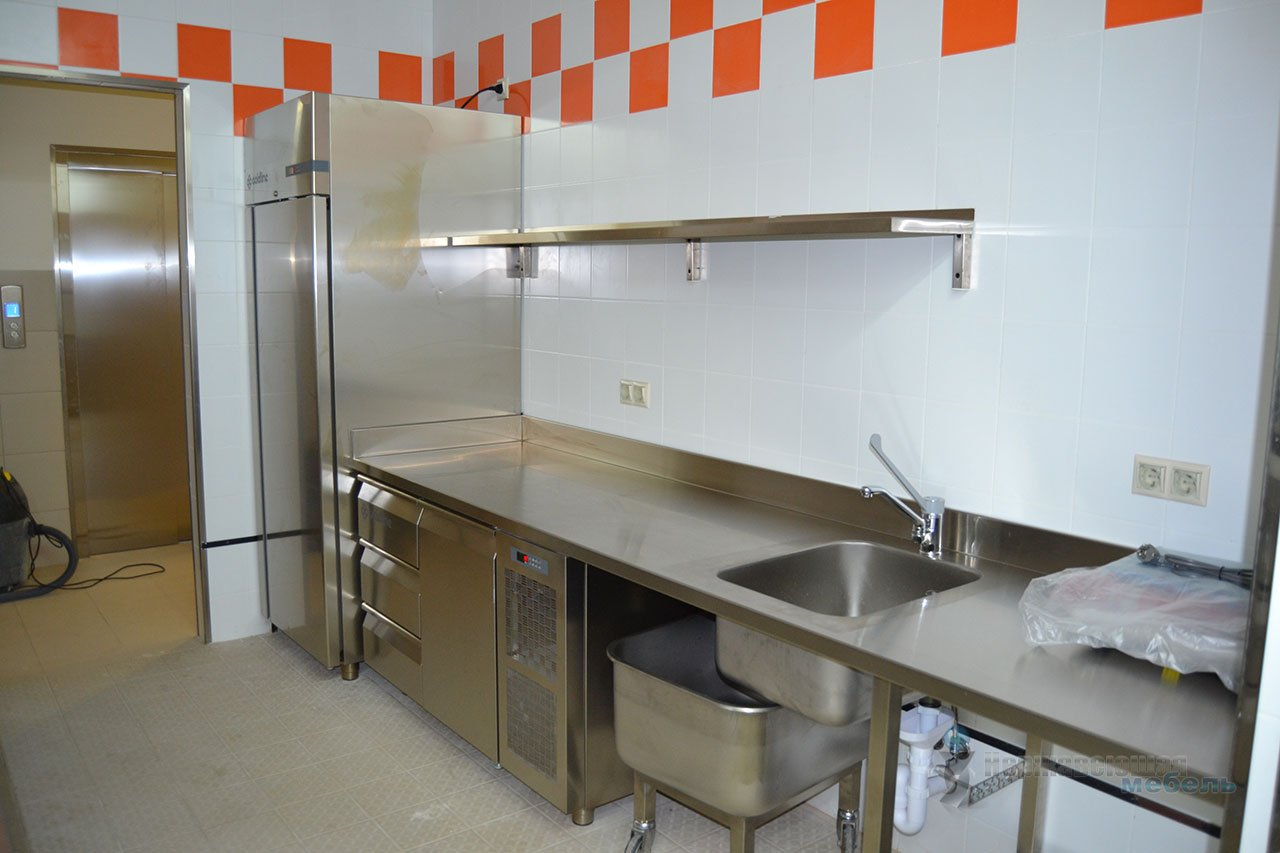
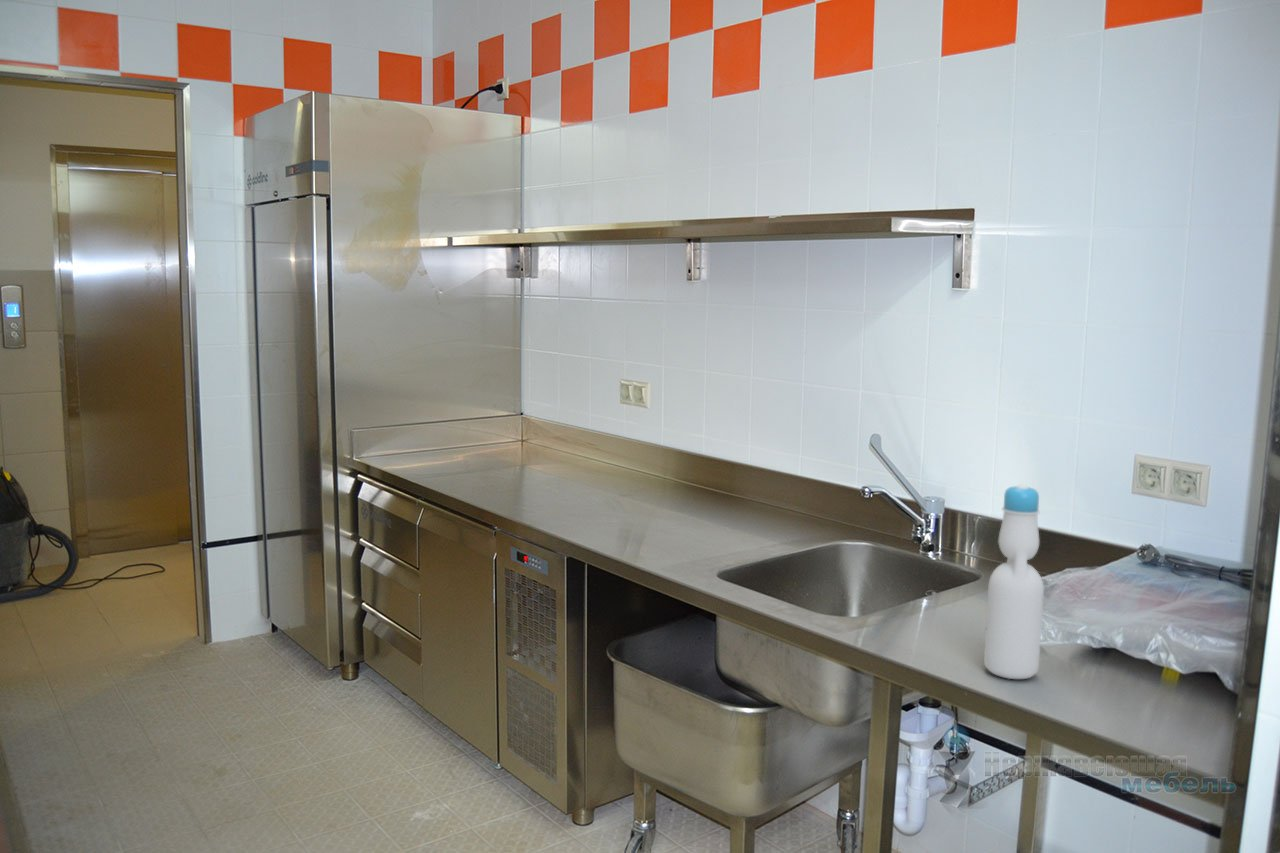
+ bottle (1016, 579)
